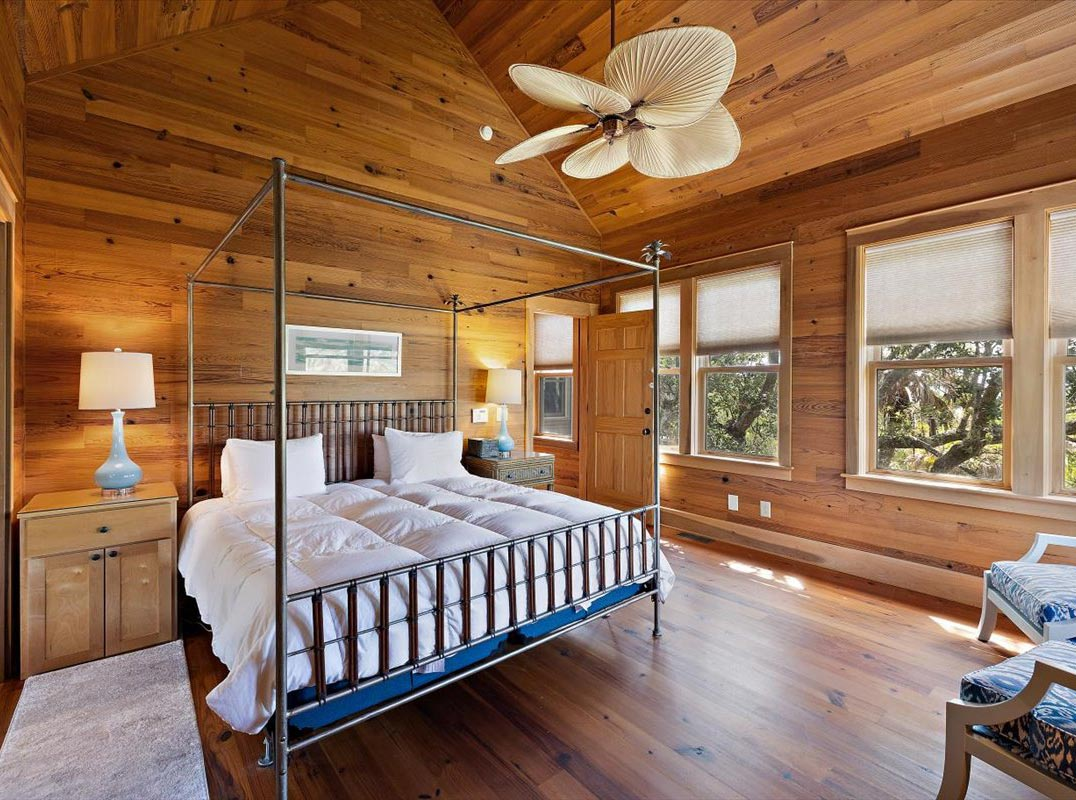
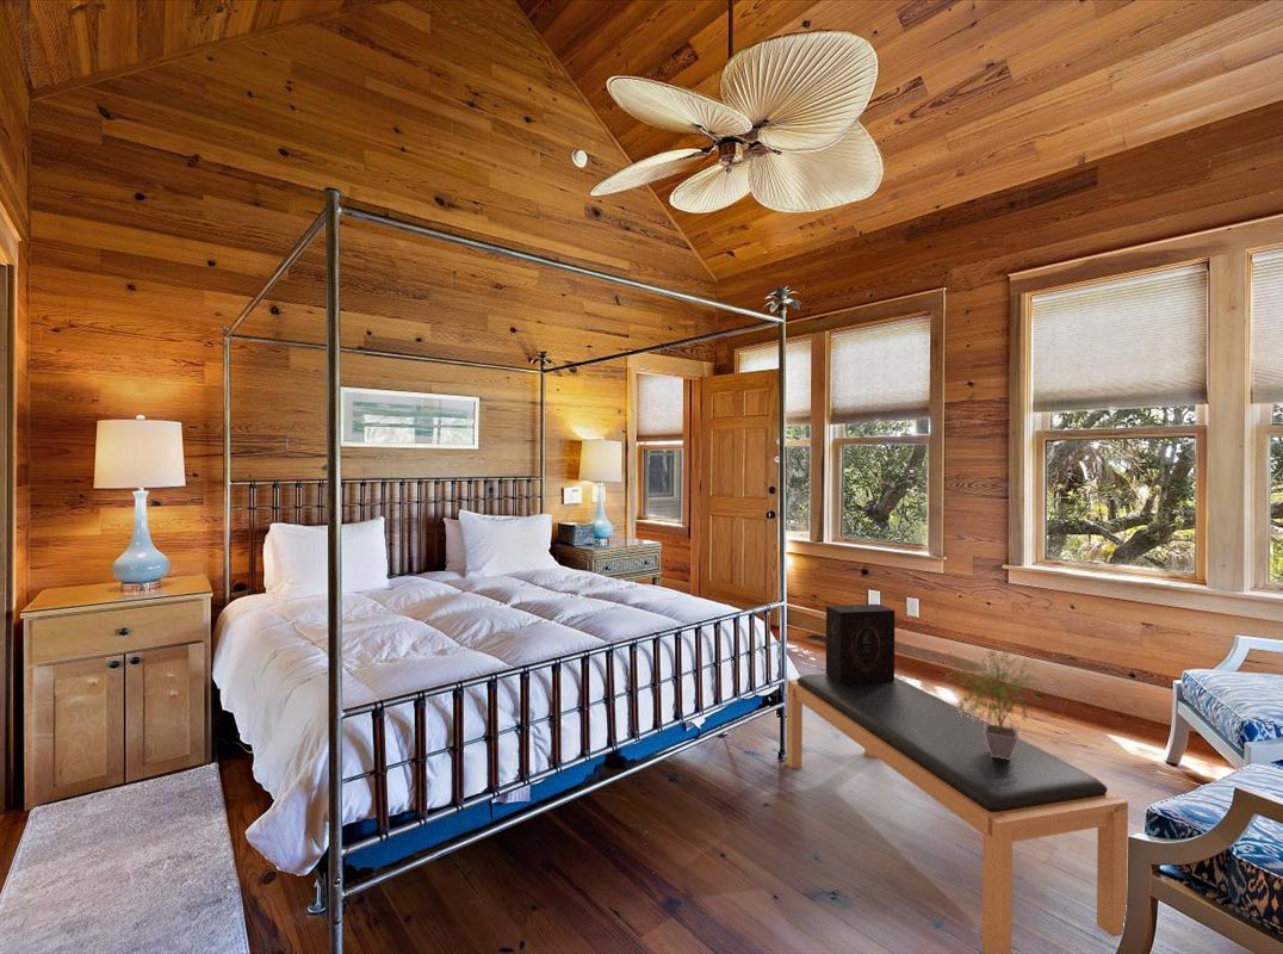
+ bench (918, 772)
+ decorative box (860, 642)
+ potted plant (993, 695)
